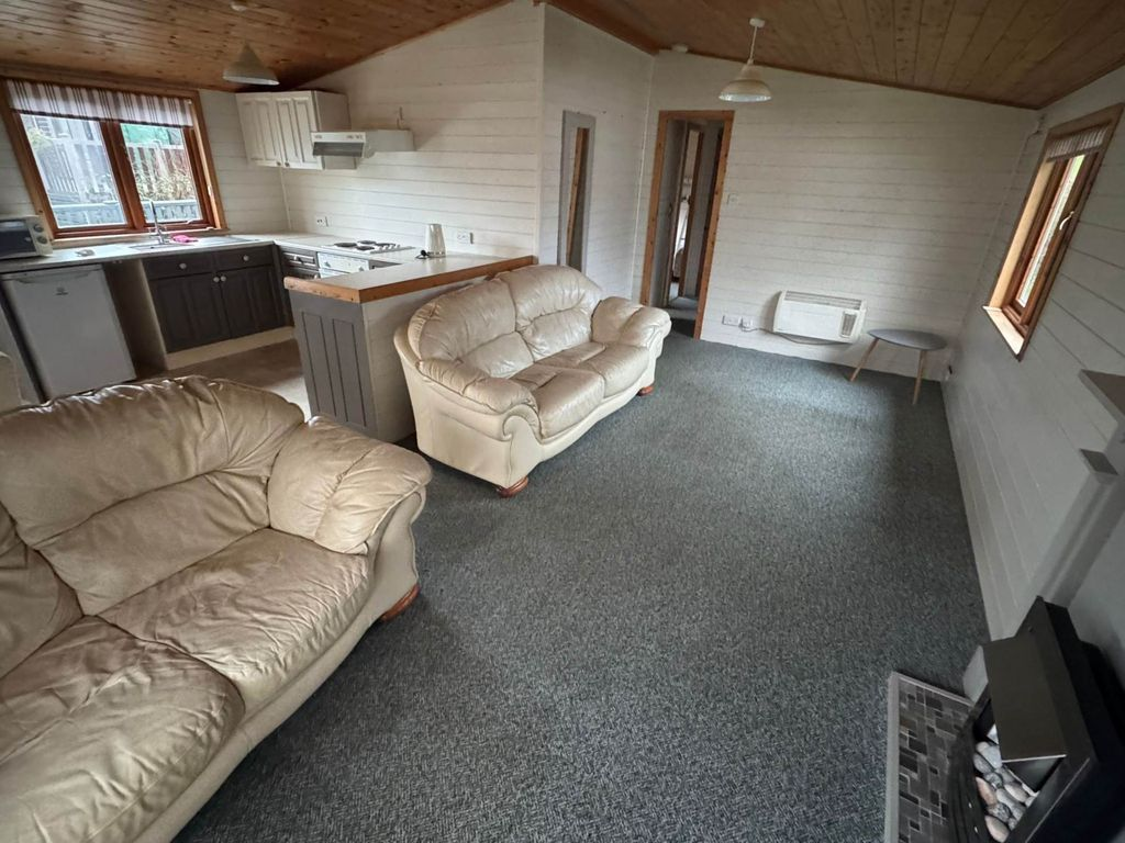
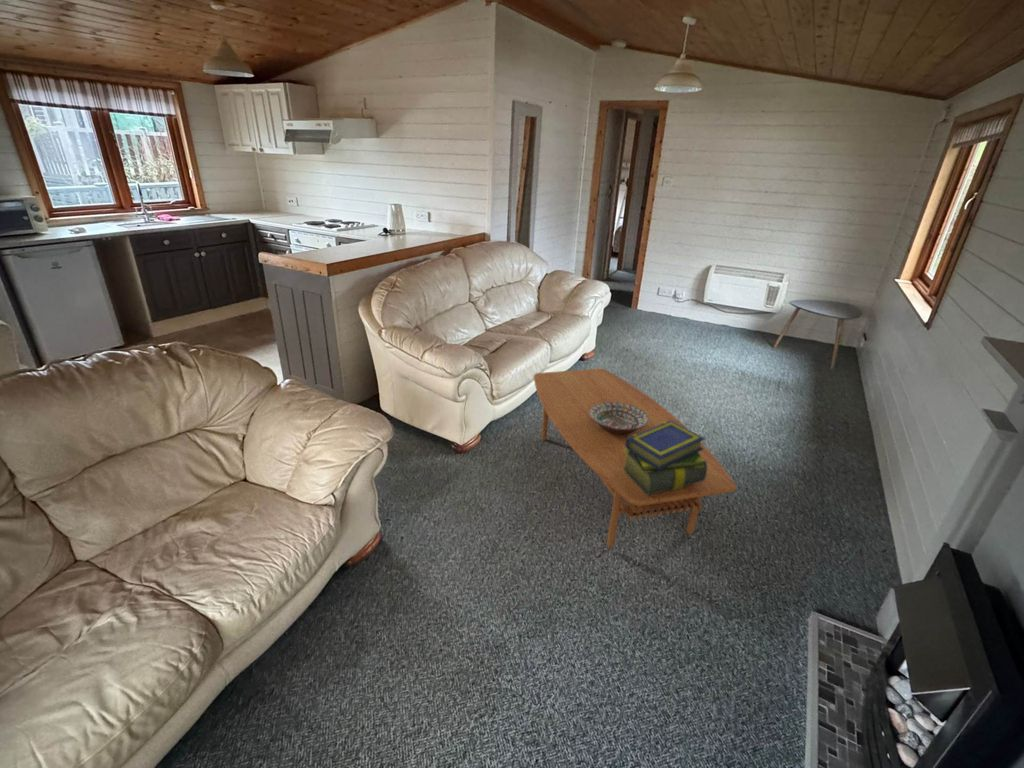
+ coffee table (610, 450)
+ decorative bowl (617, 421)
+ stack of books (664, 456)
